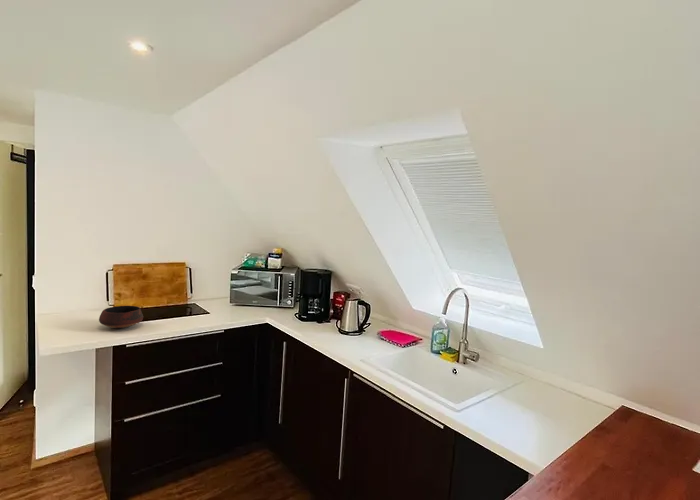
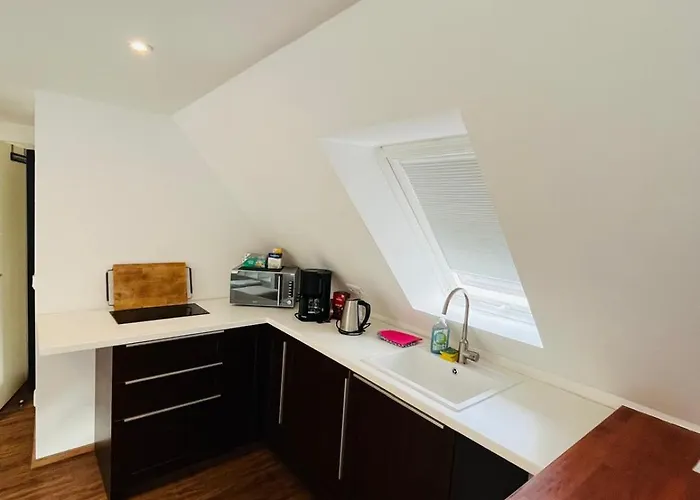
- bowl (121, 317)
